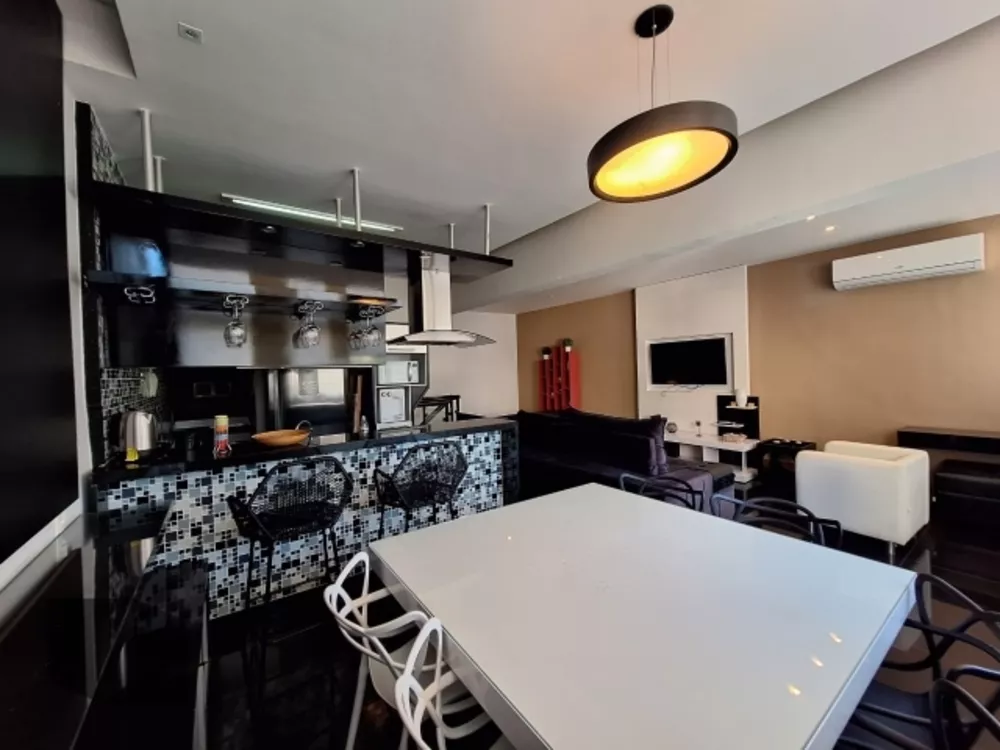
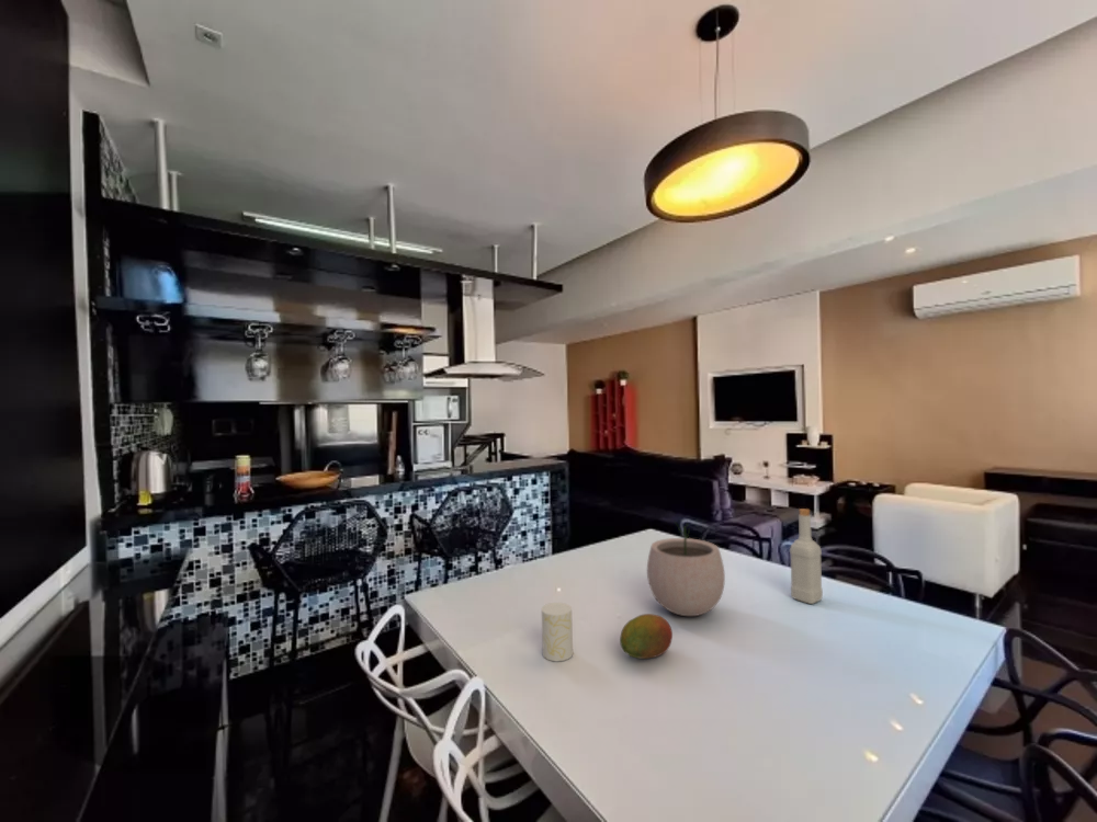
+ plant pot (685, 564)
+ bottle (805, 555)
+ fruit (646, 636)
+ cup (556, 630)
